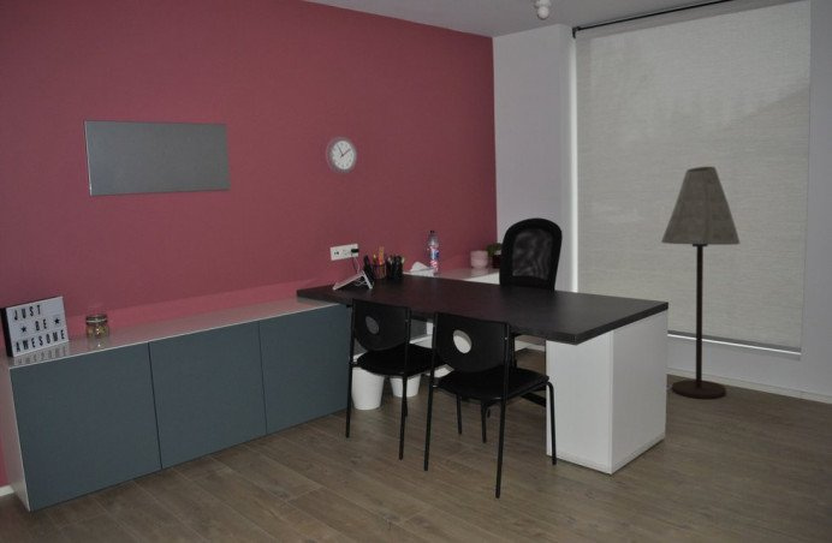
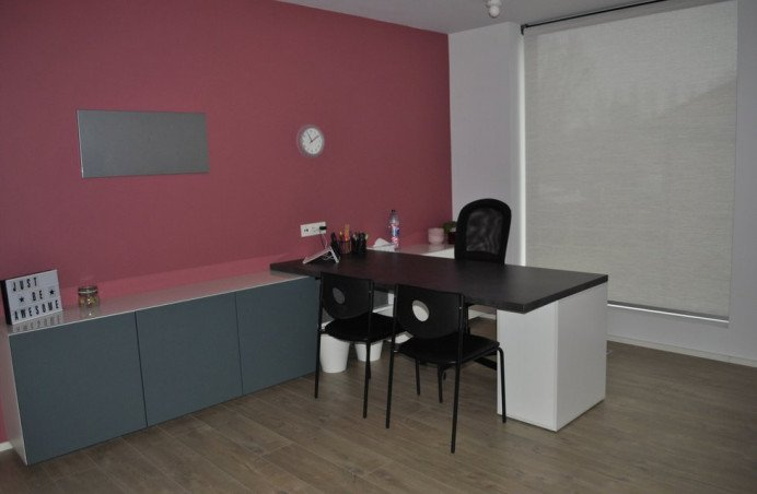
- floor lamp (699, 280)
